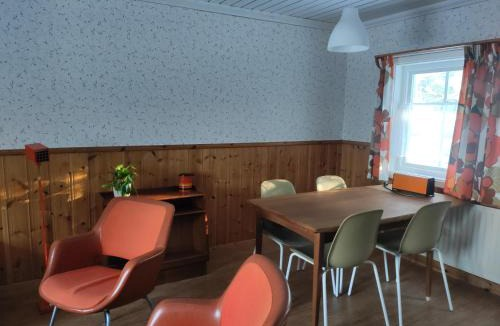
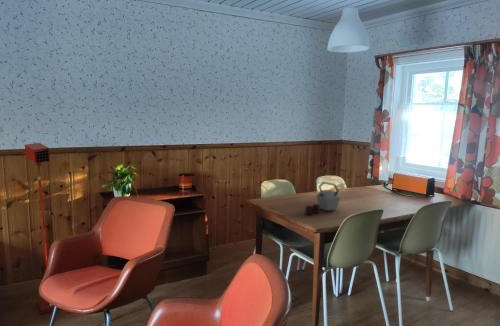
+ kettle (321, 197)
